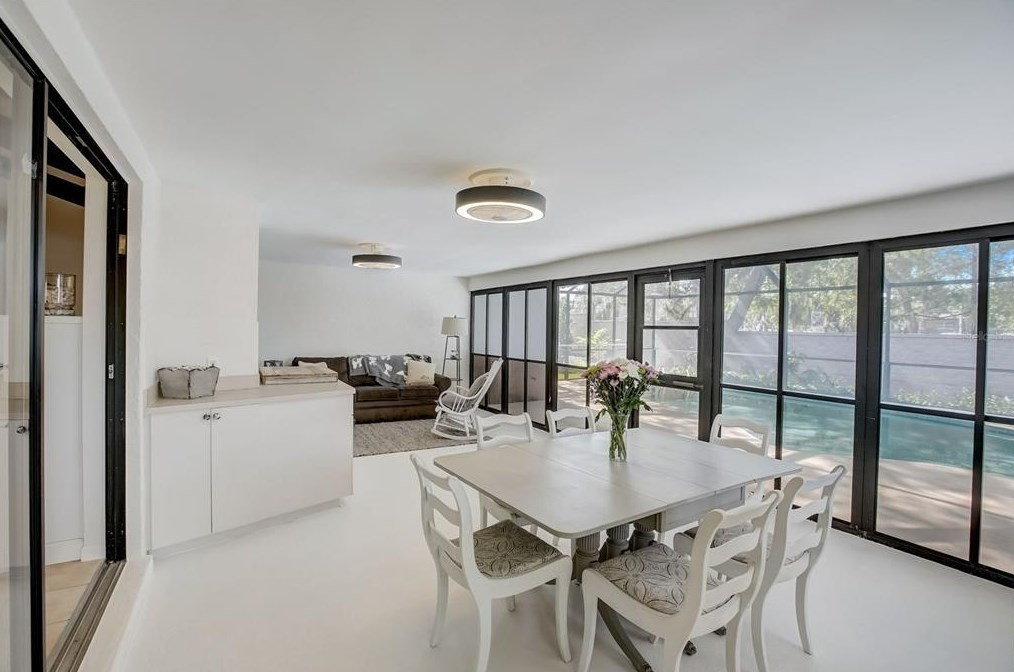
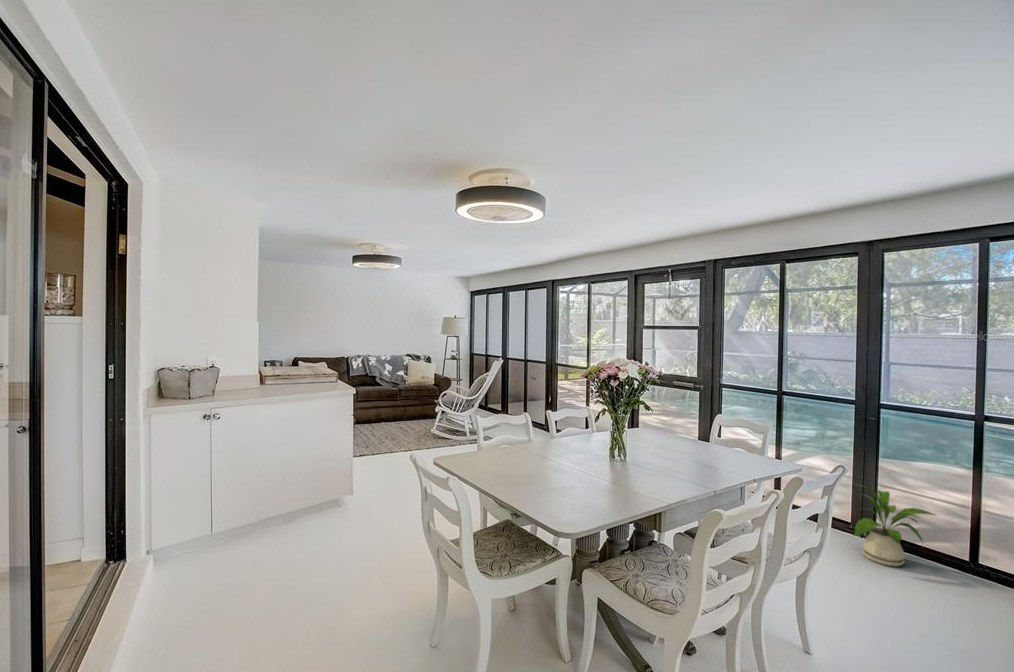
+ house plant (894, 526)
